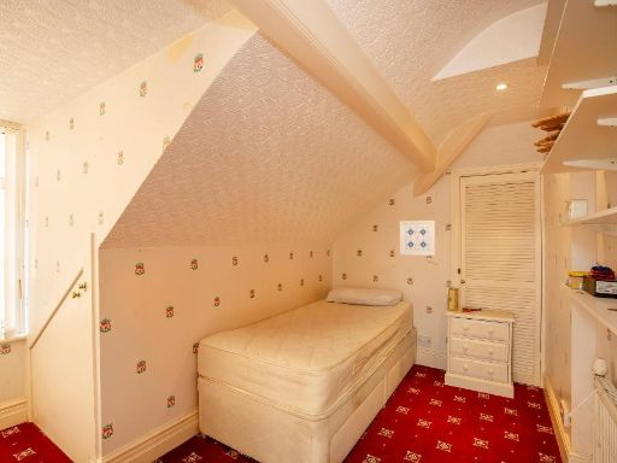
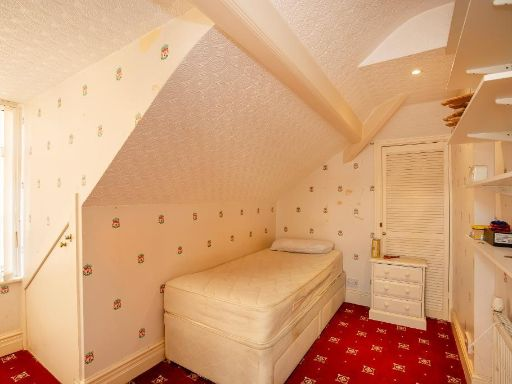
- wall art (417, 238)
